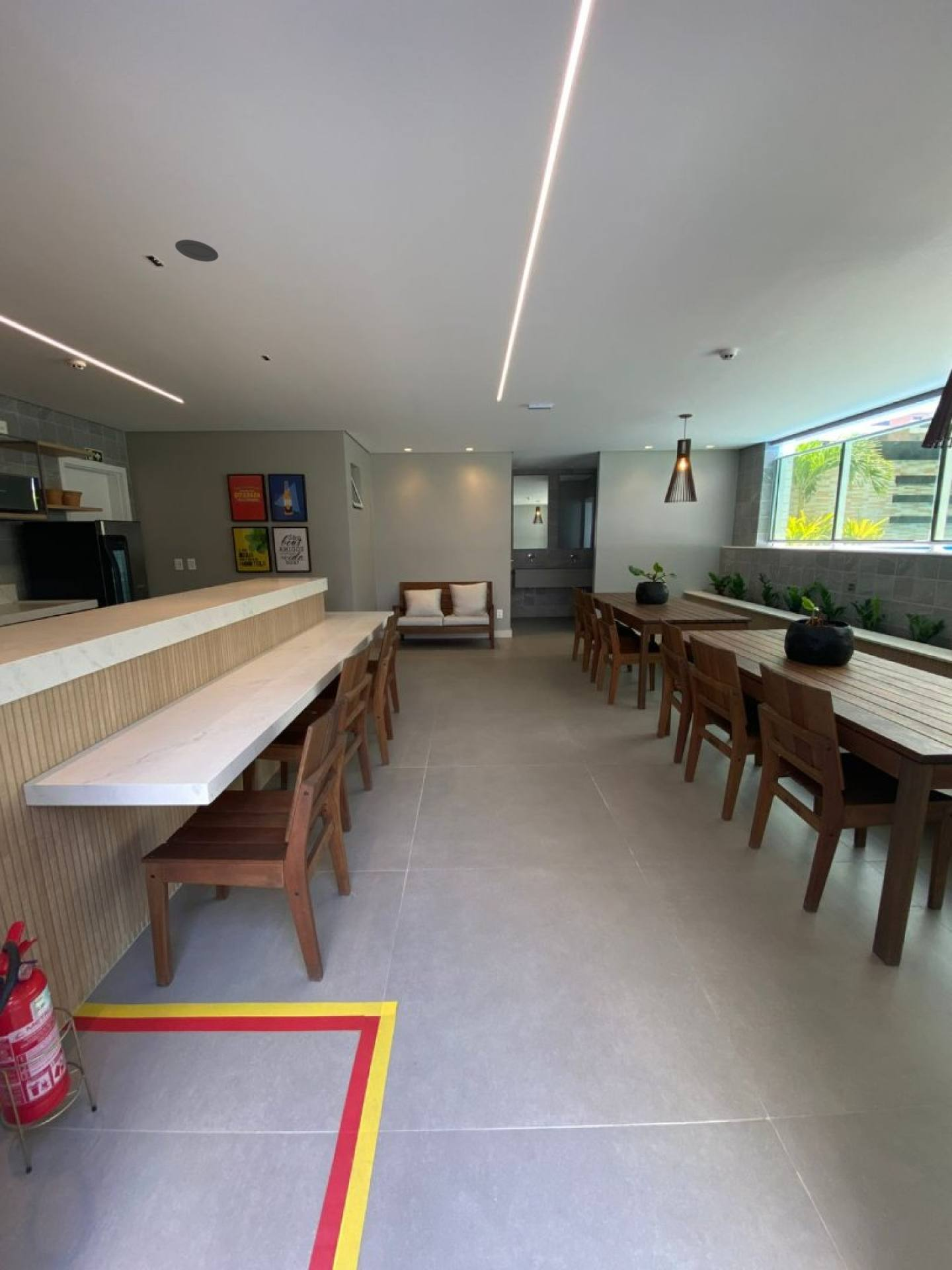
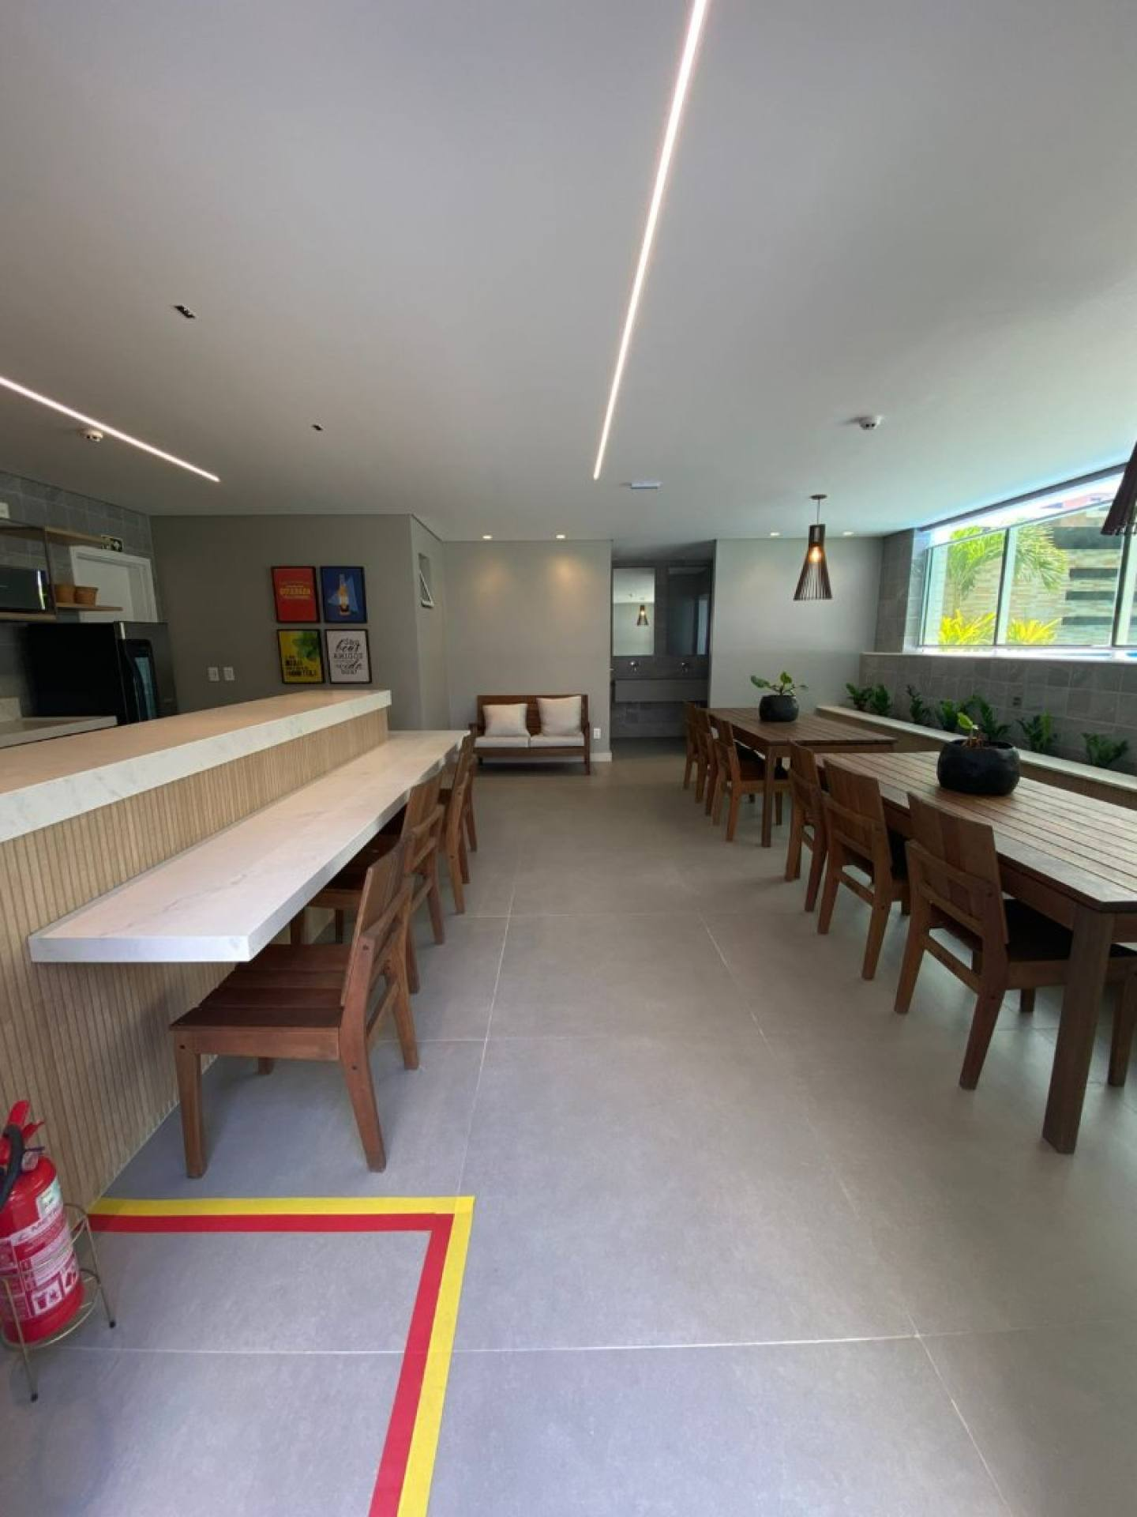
- recessed light (196, 248)
